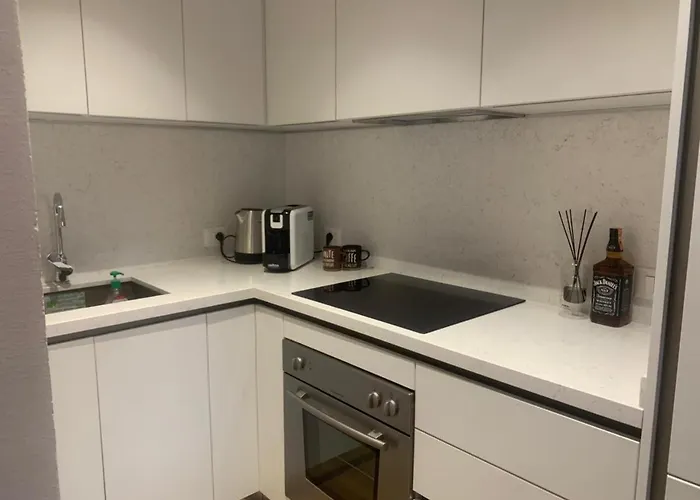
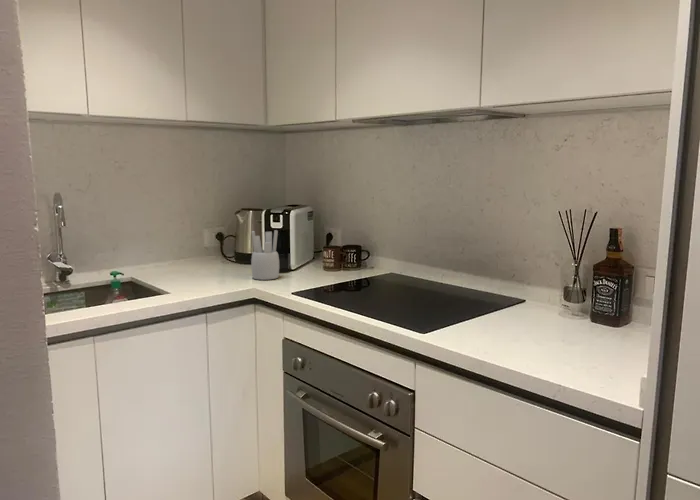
+ utensil holder (265, 254)
